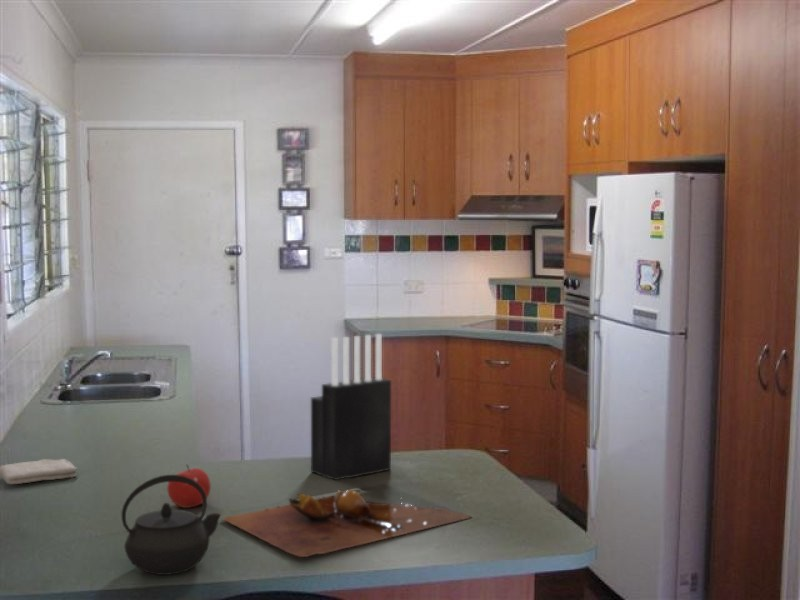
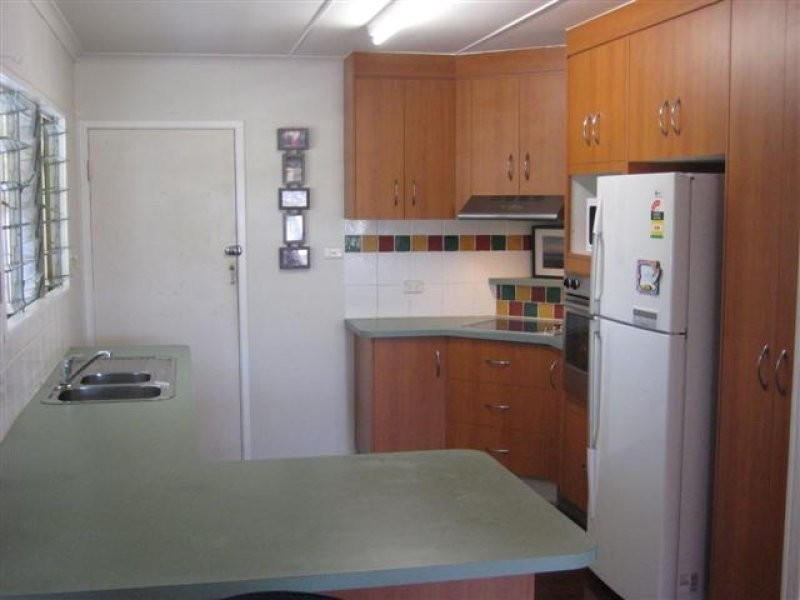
- cutting board (347, 505)
- kettle (172, 520)
- knife block (348, 402)
- fruit (189, 485)
- washcloth (38, 470)
